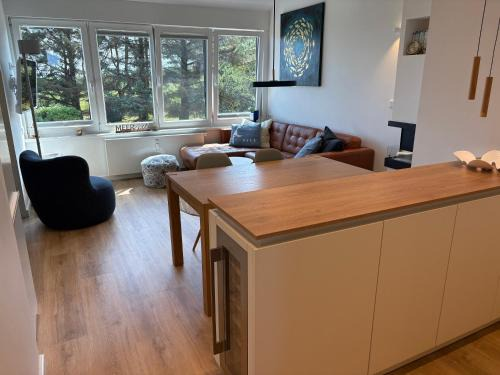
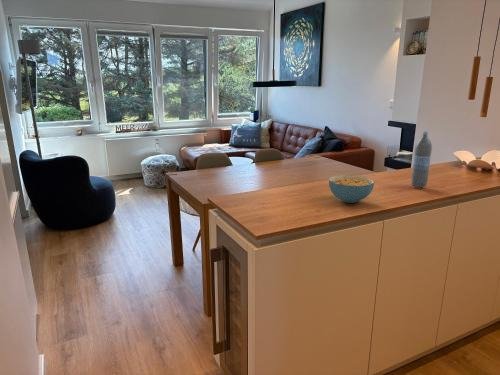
+ water bottle (422, 160)
+ cereal bowl (350, 190)
